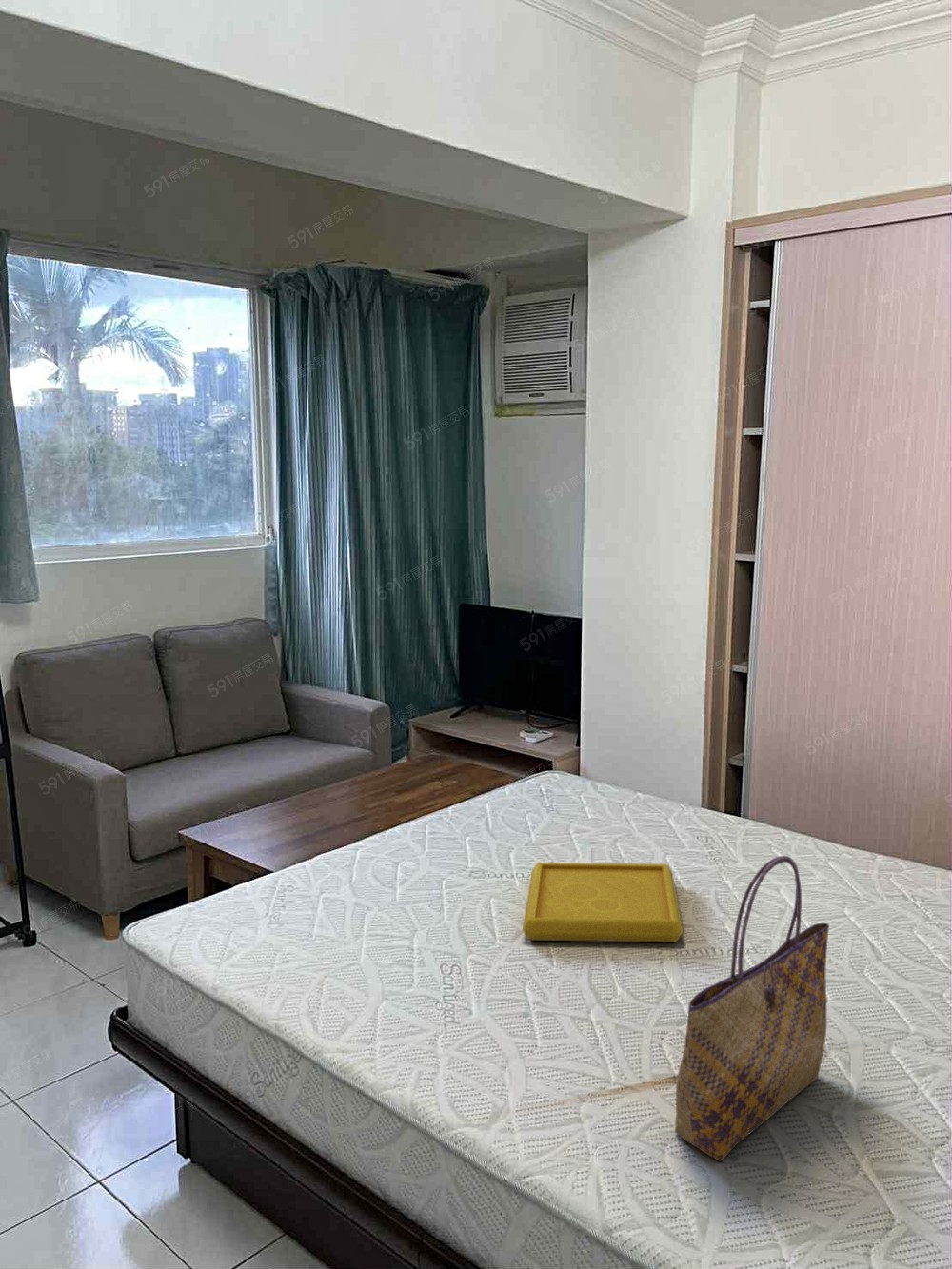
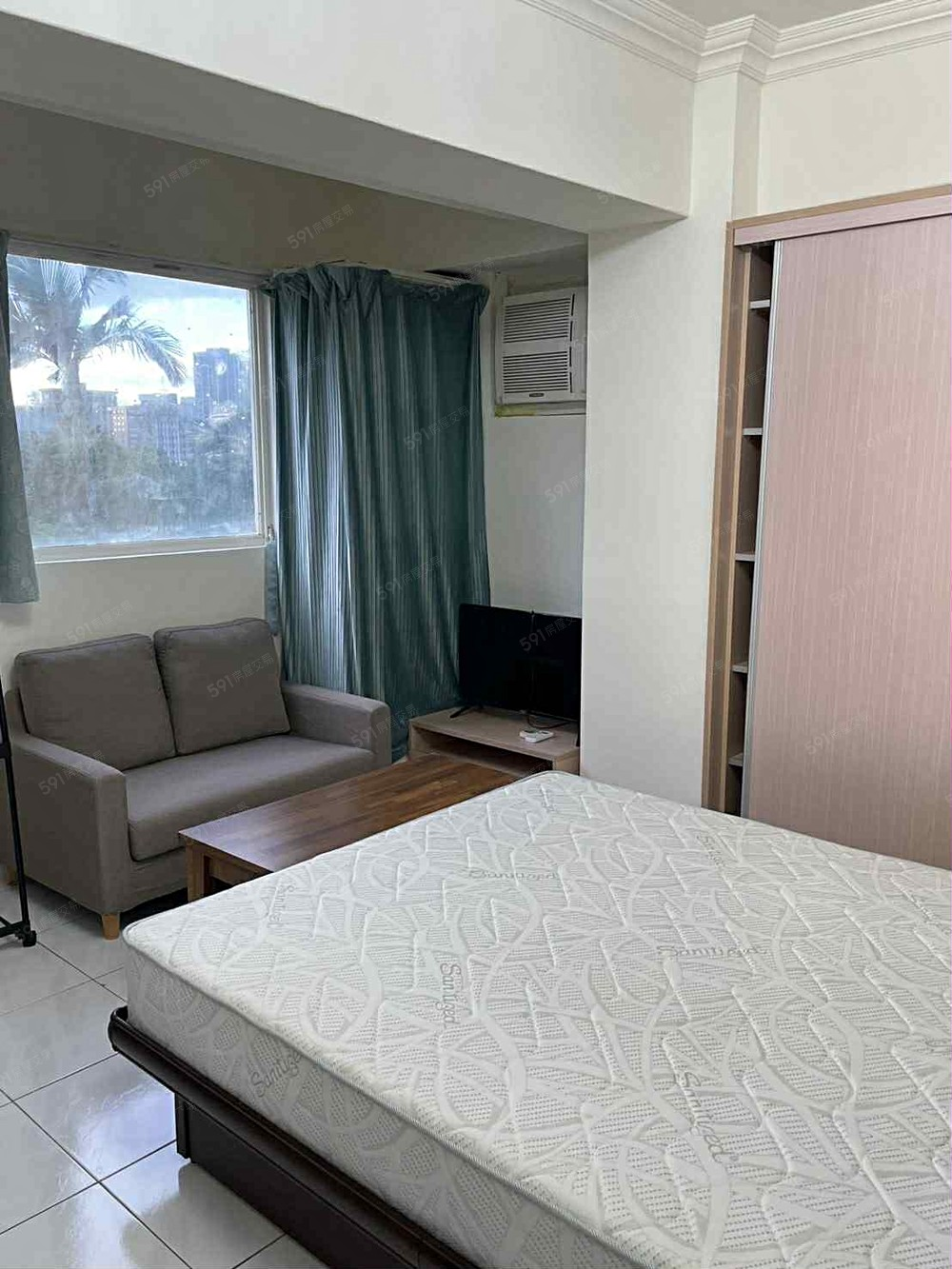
- tote bag (757, 982)
- serving tray (602, 900)
